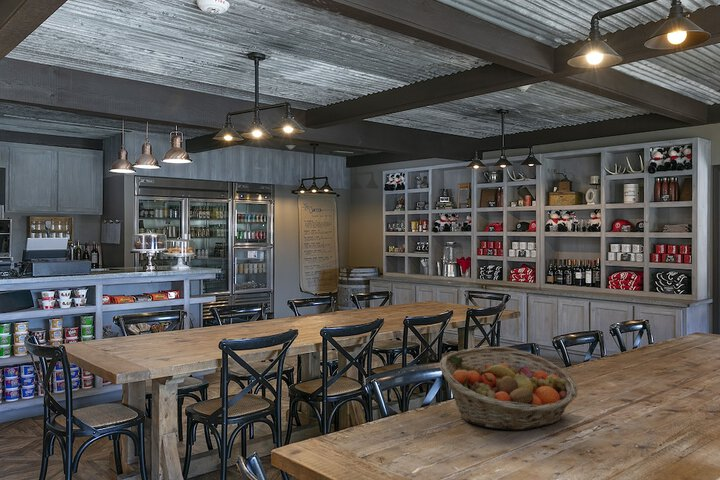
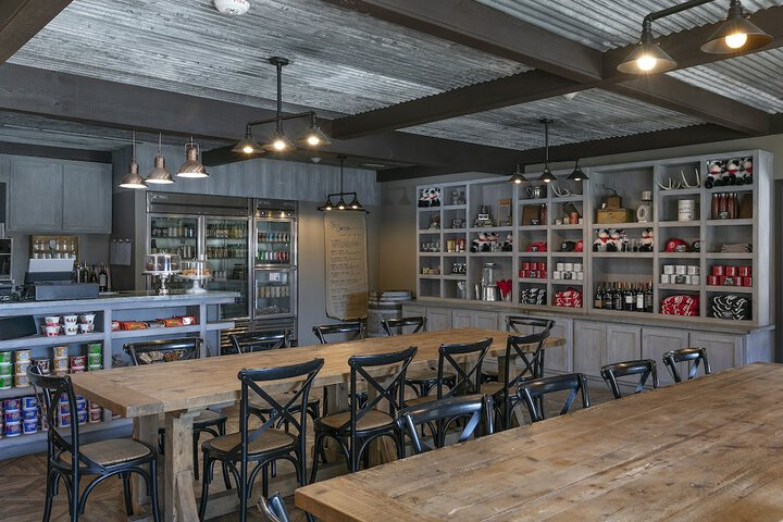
- fruit basket (507, 385)
